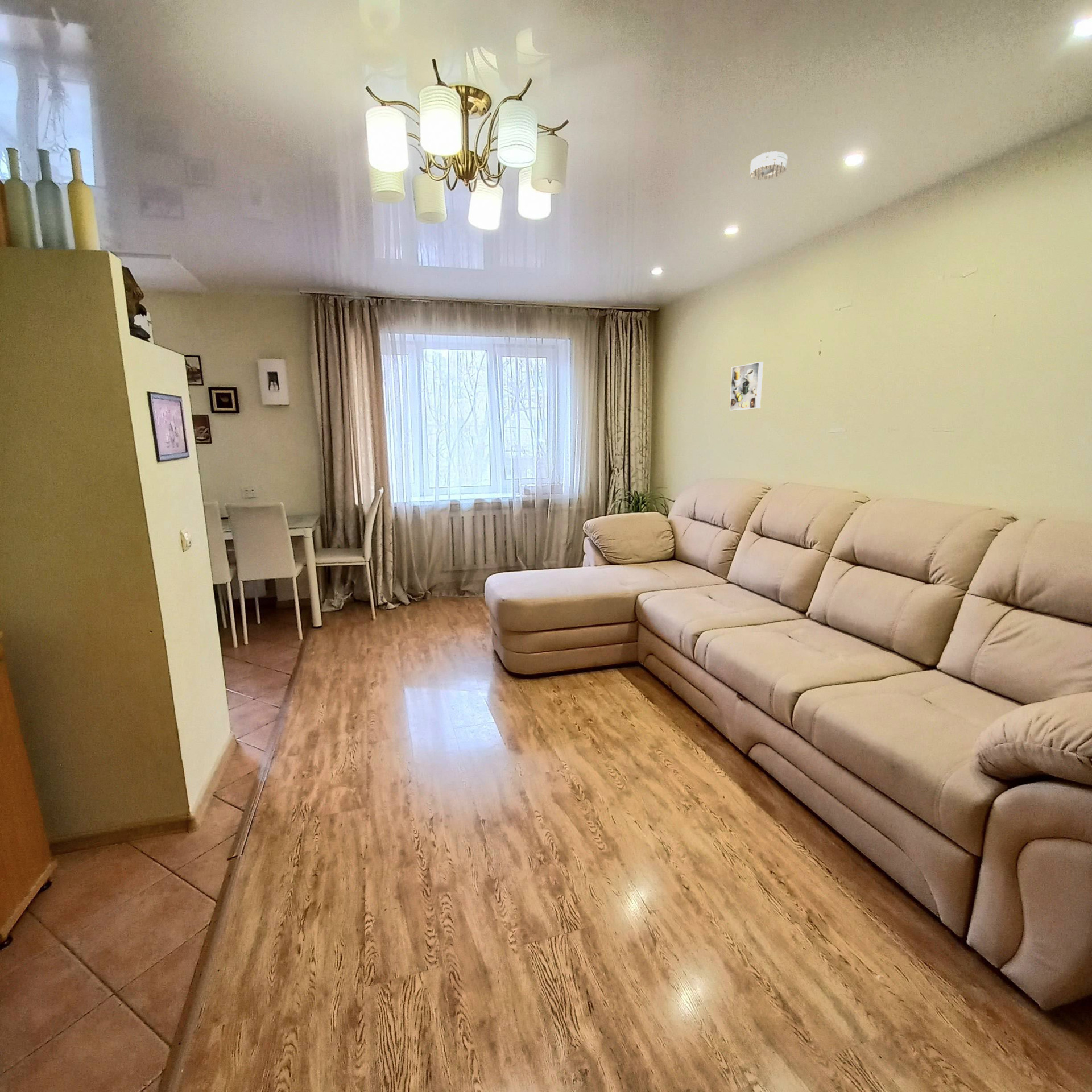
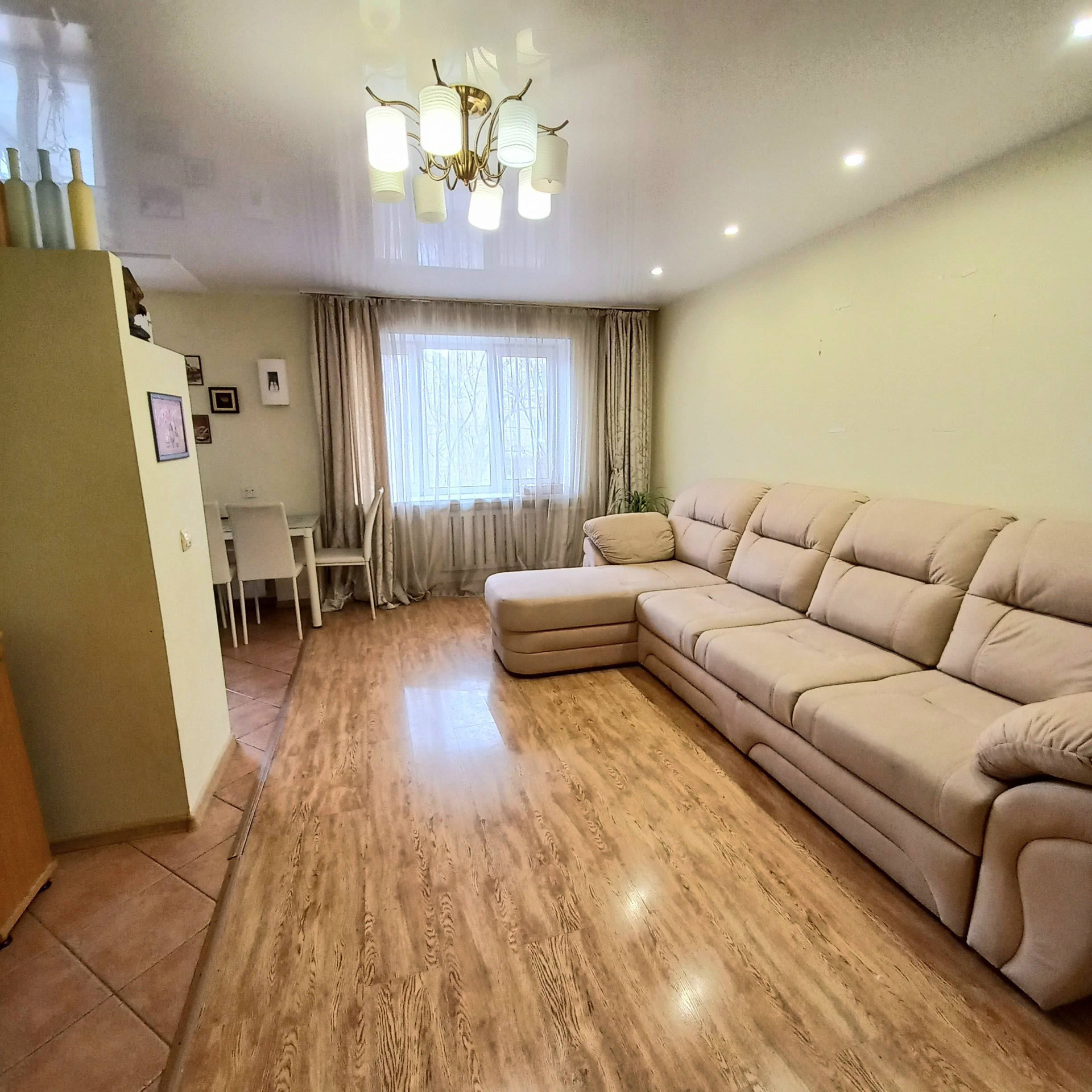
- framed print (746, 387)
- smoke detector (768, 165)
